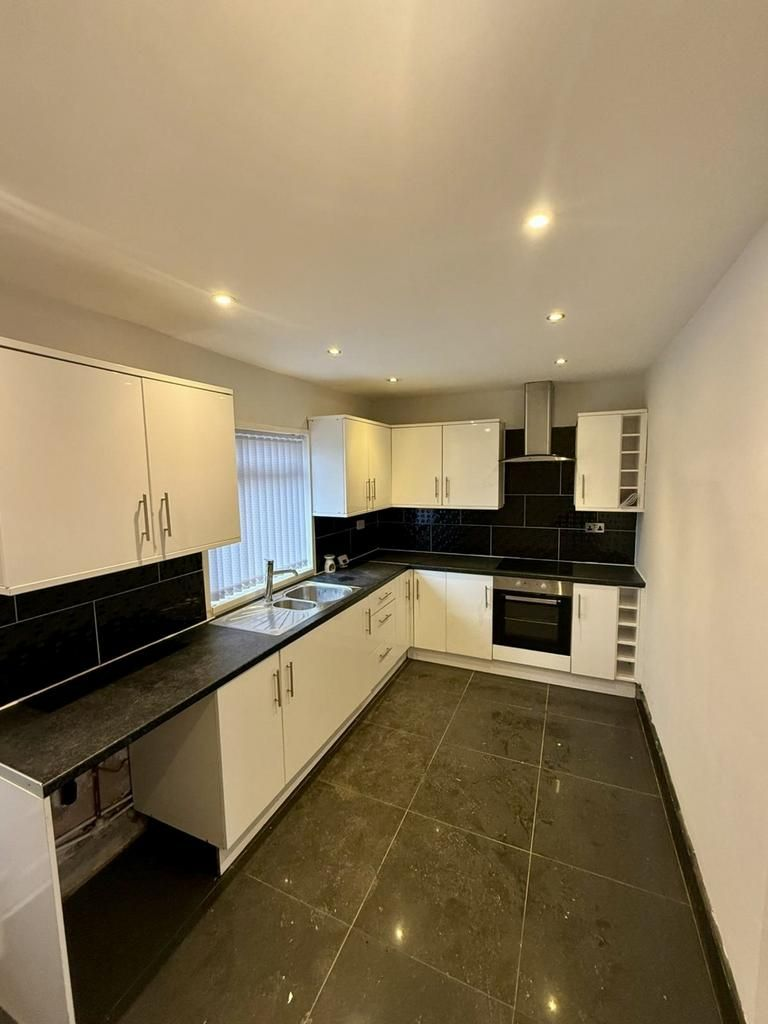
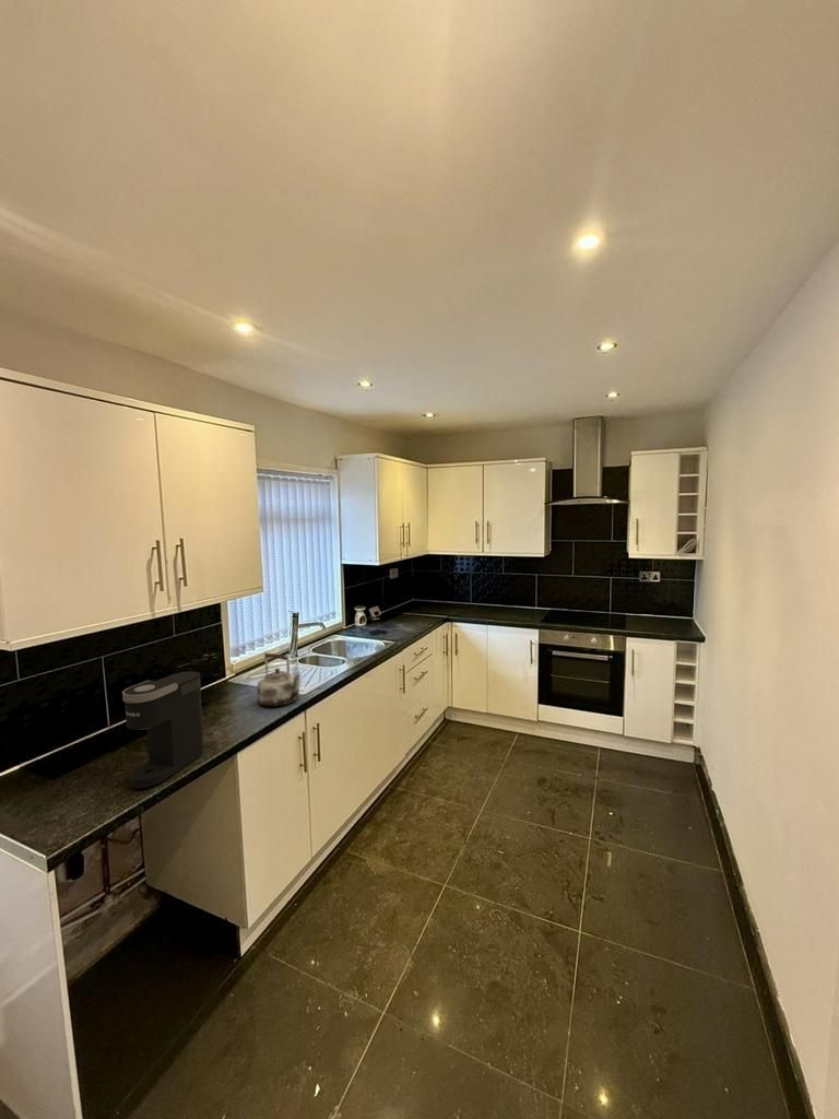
+ kettle (281, 678)
+ coffee maker (166, 723)
